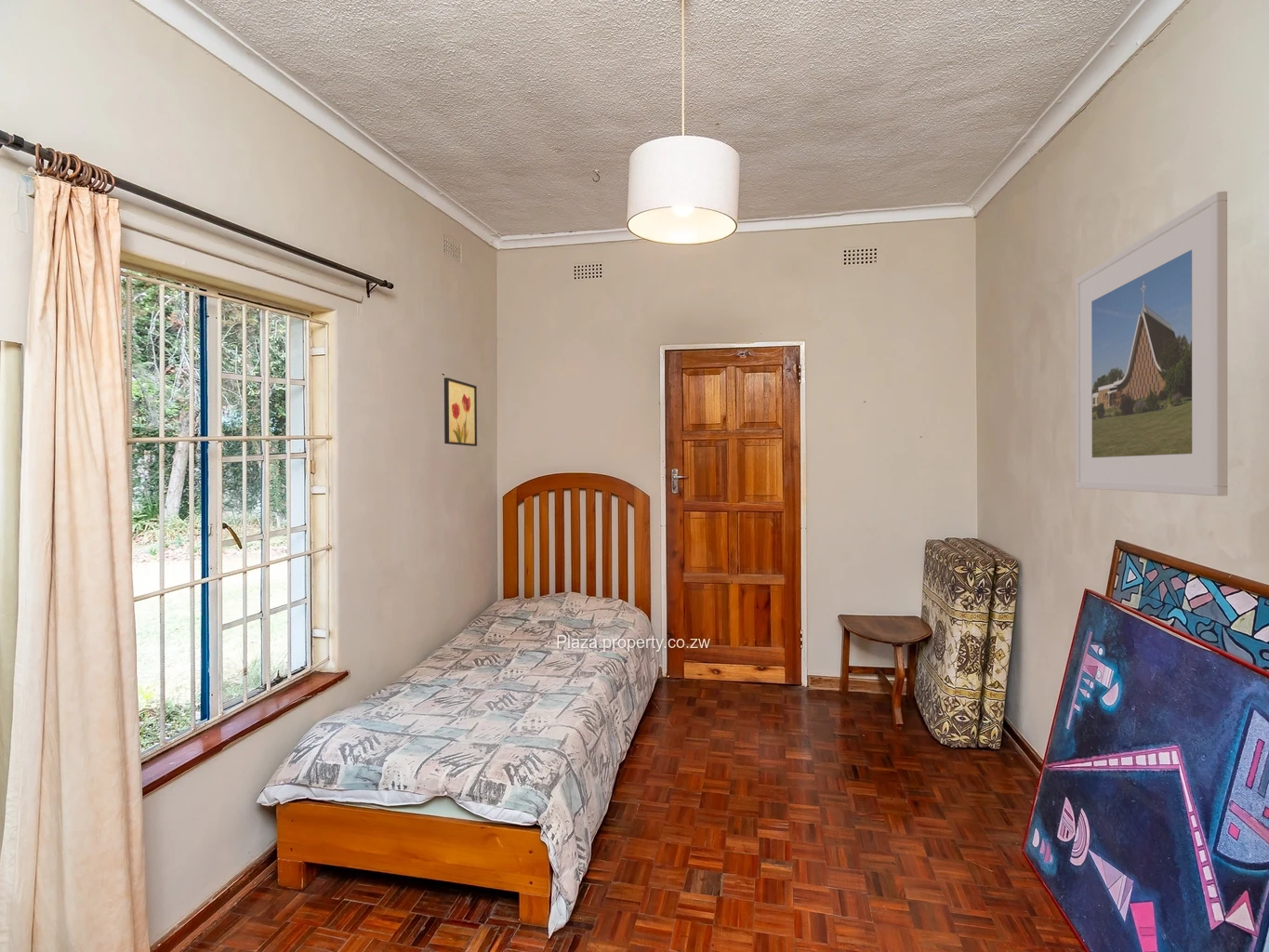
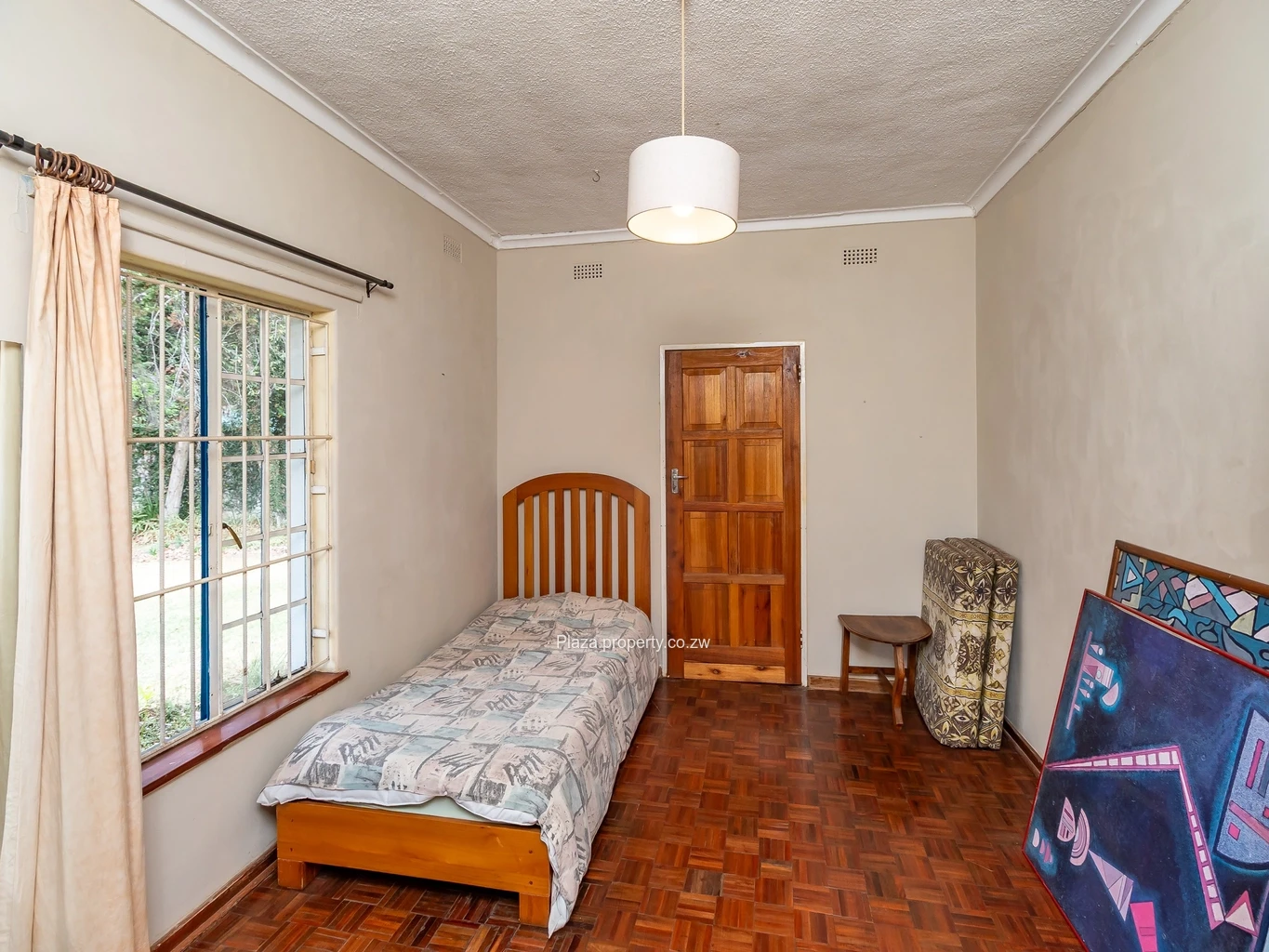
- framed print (1137, 367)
- wall art (459, 413)
